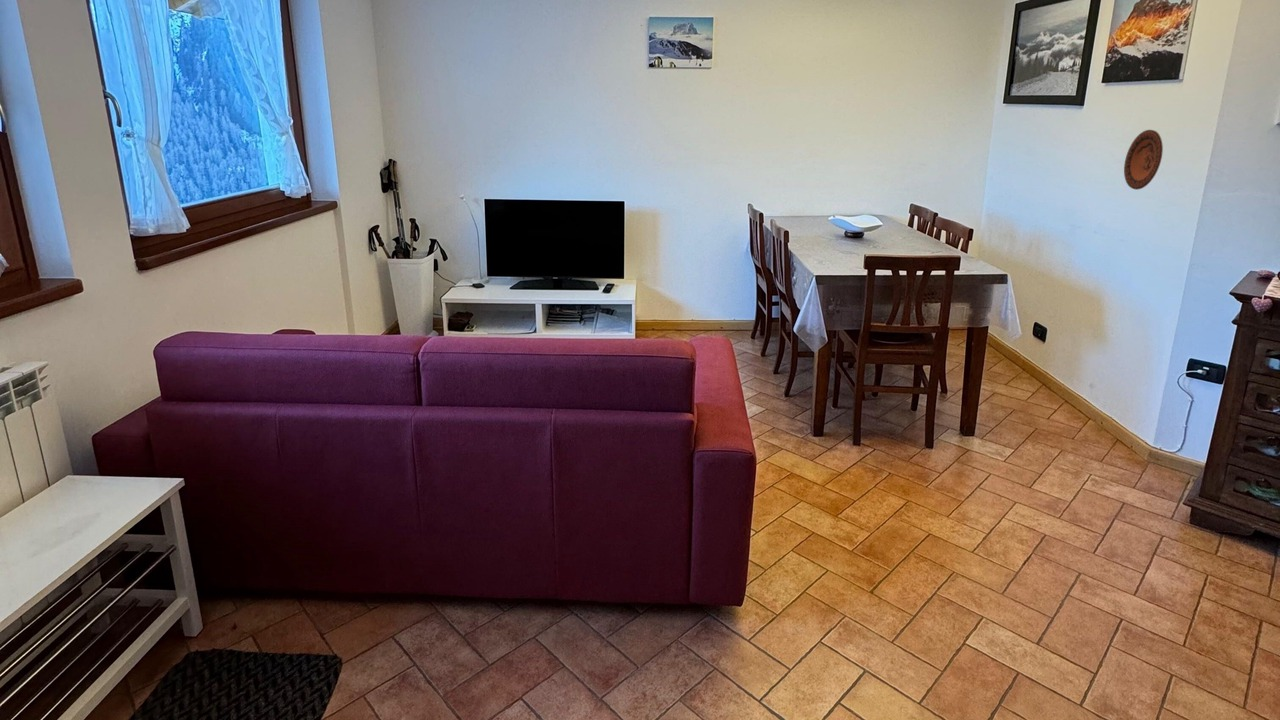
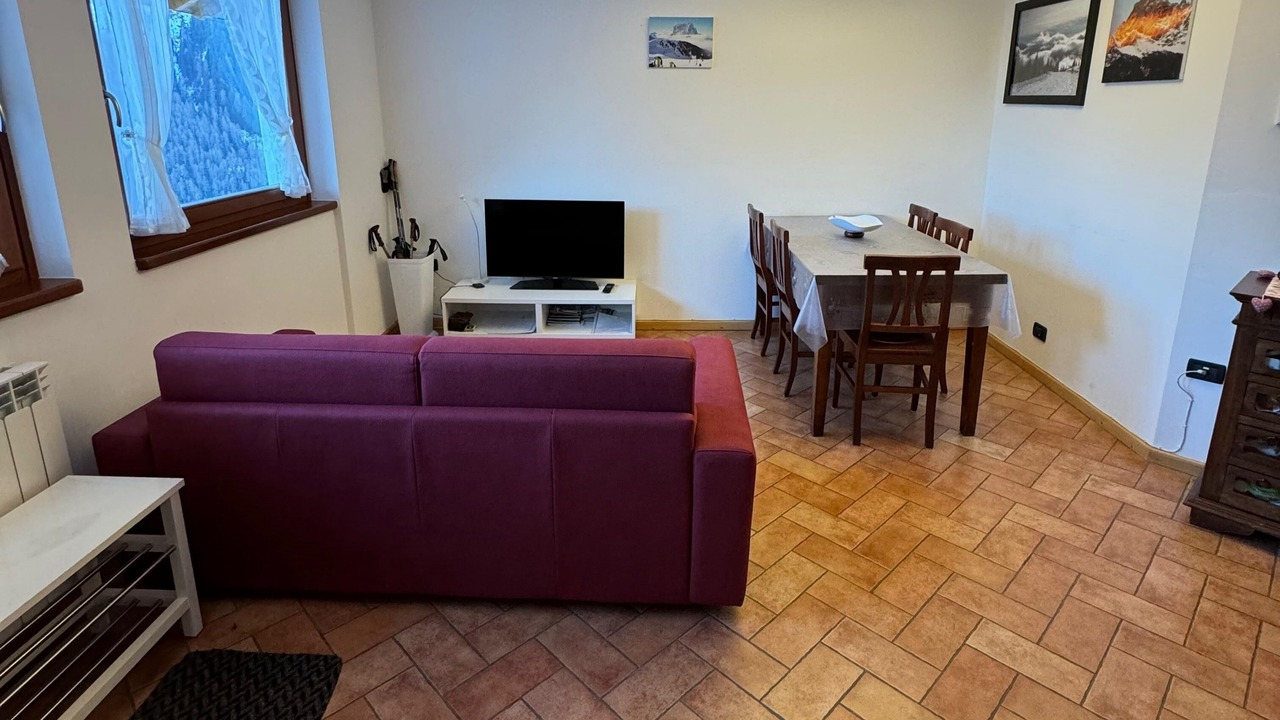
- decorative plate (1143, 159)
